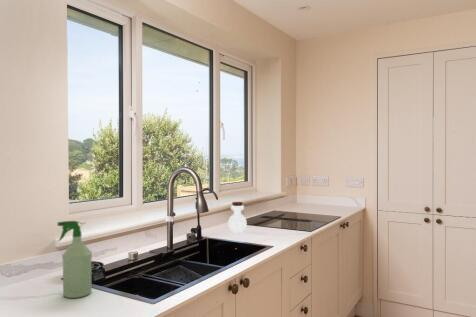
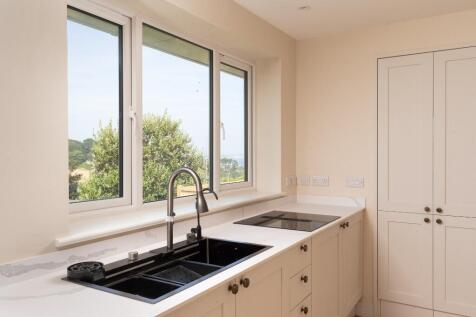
- spray bottle (77, 257)
- jar (237, 217)
